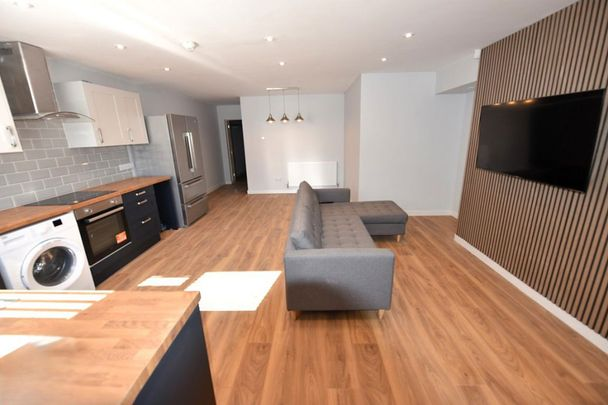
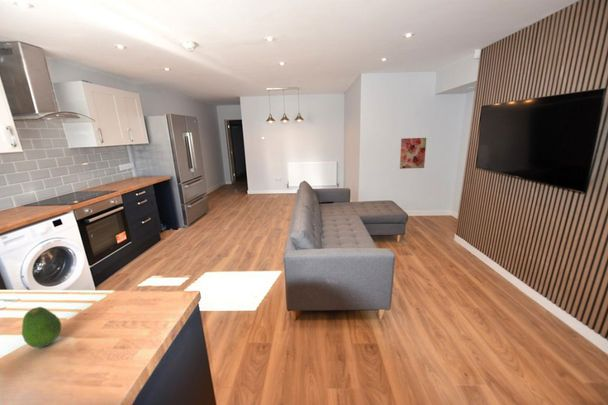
+ wall art (412, 153)
+ fruit (41, 326)
